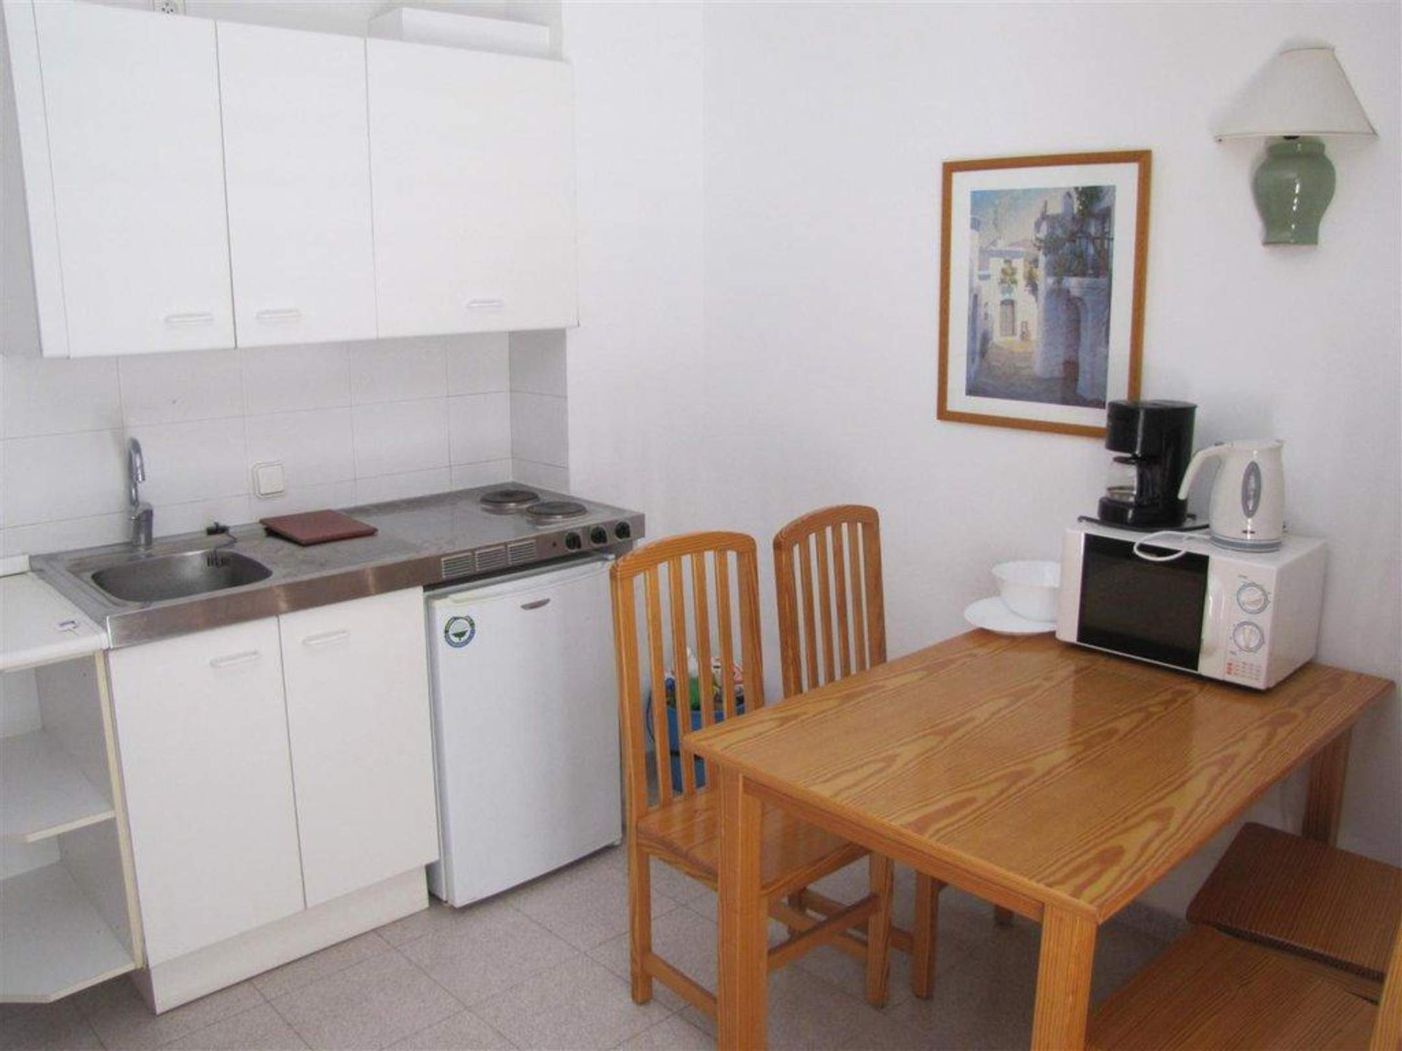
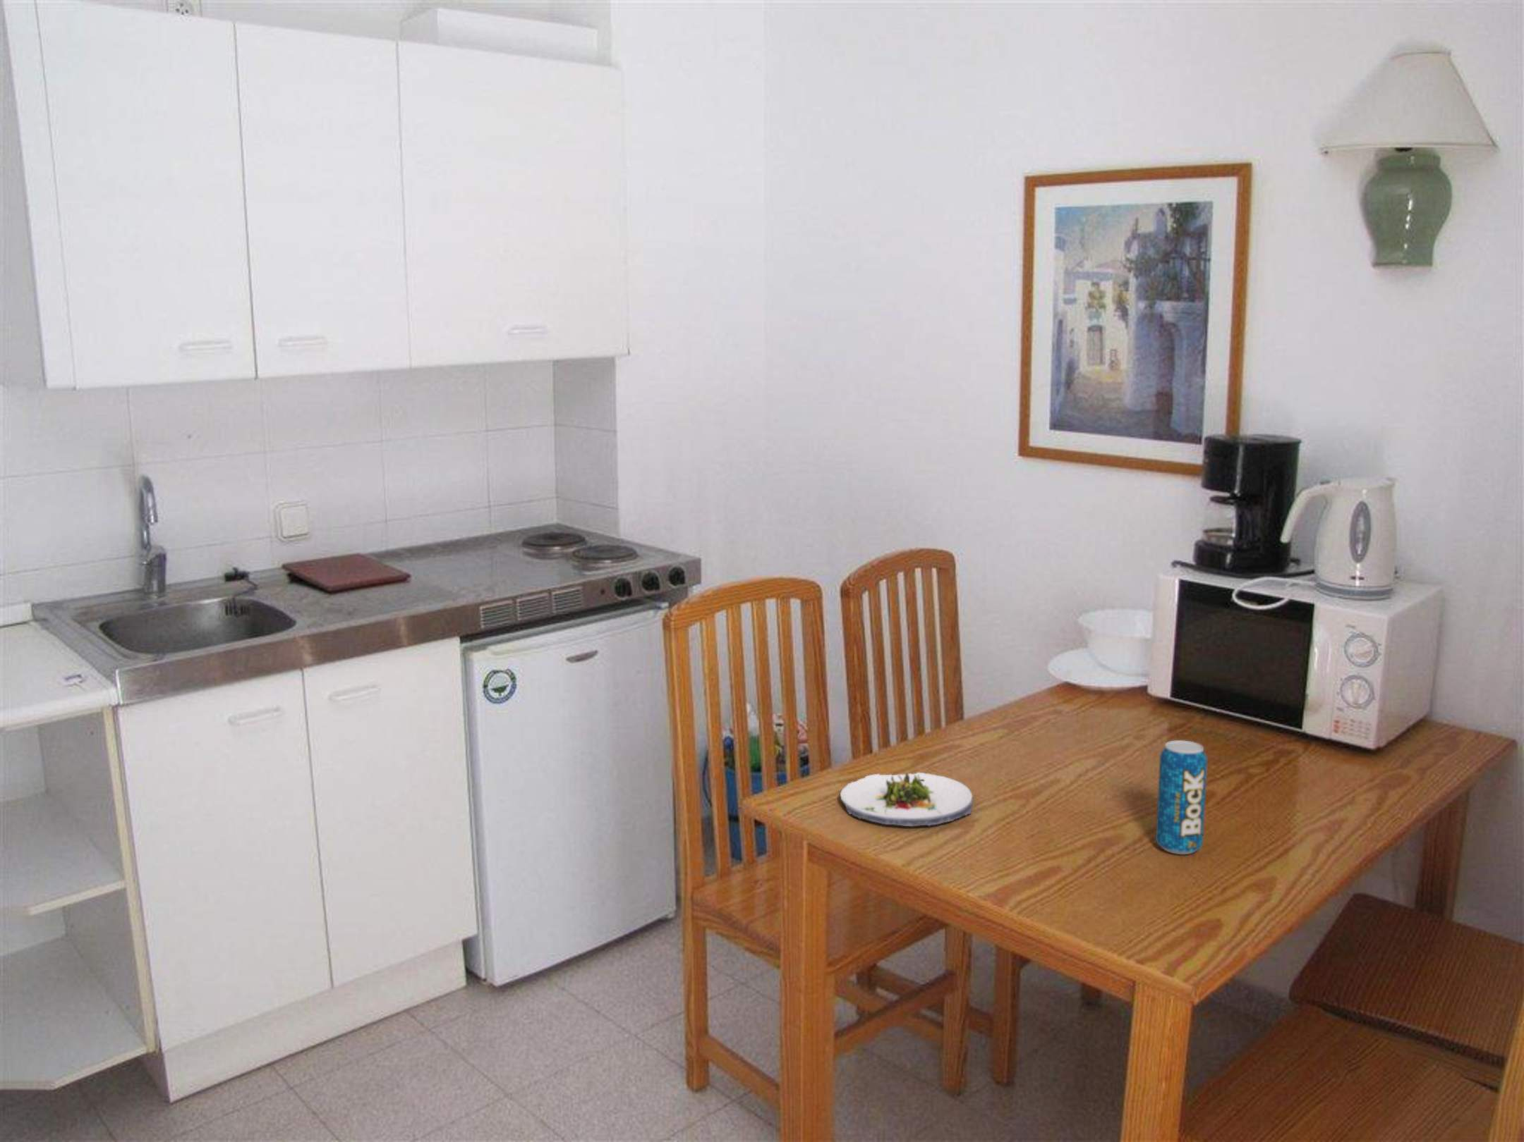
+ beverage can (1181, 798)
+ salad plate (906, 789)
